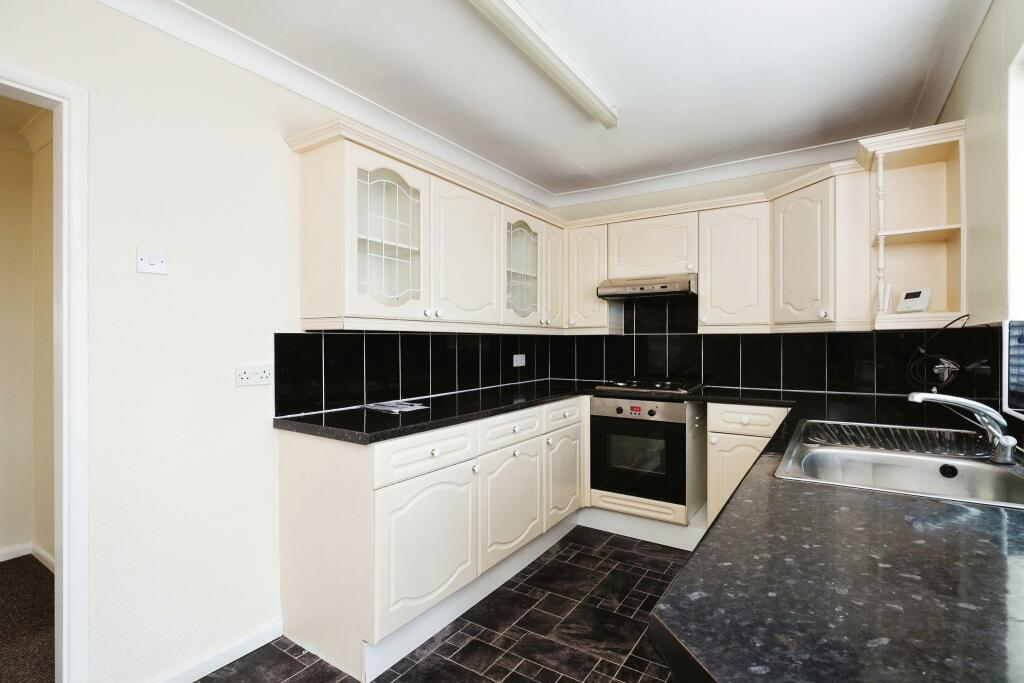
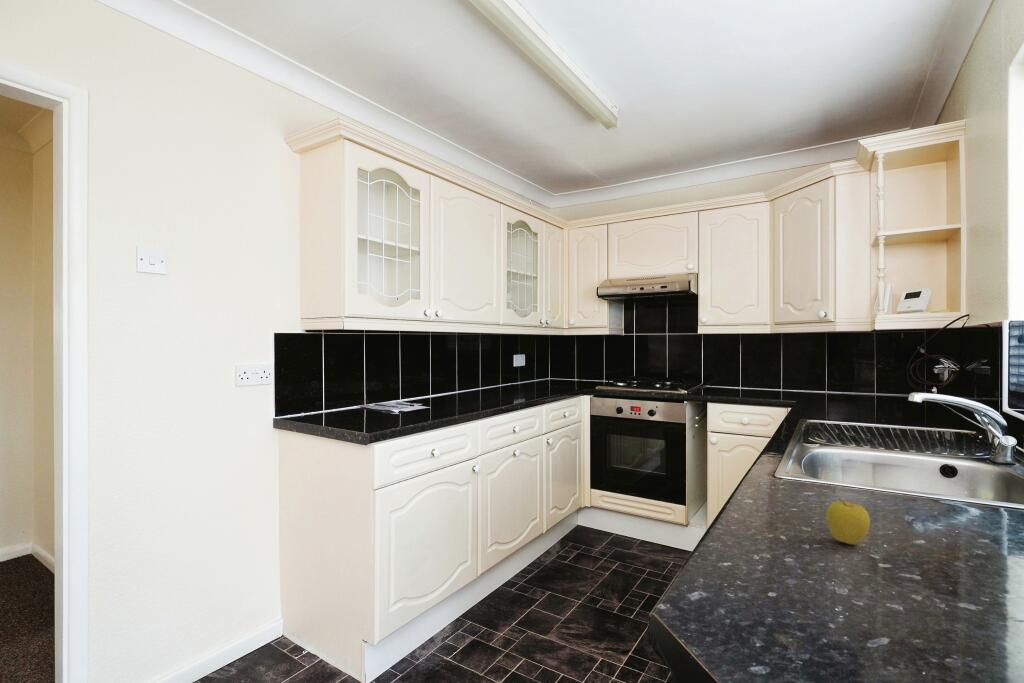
+ apple (847, 521)
